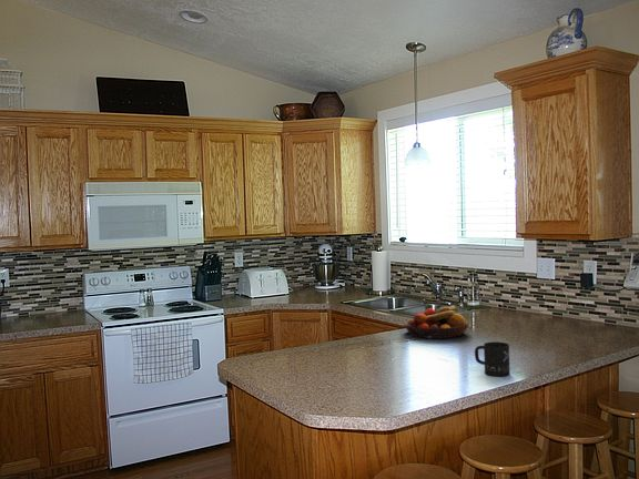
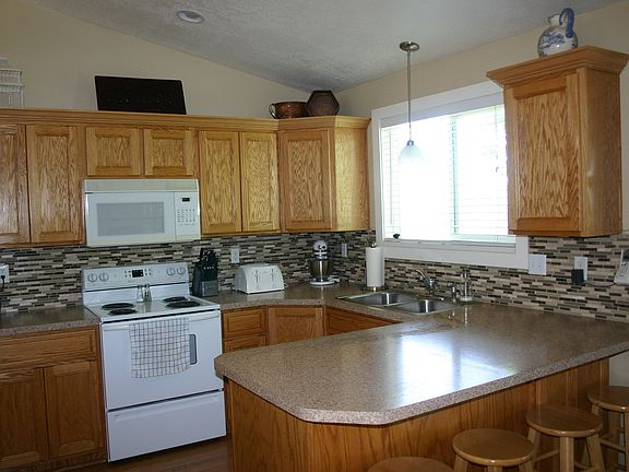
- fruit bowl (436, 319)
- mug (491, 358)
